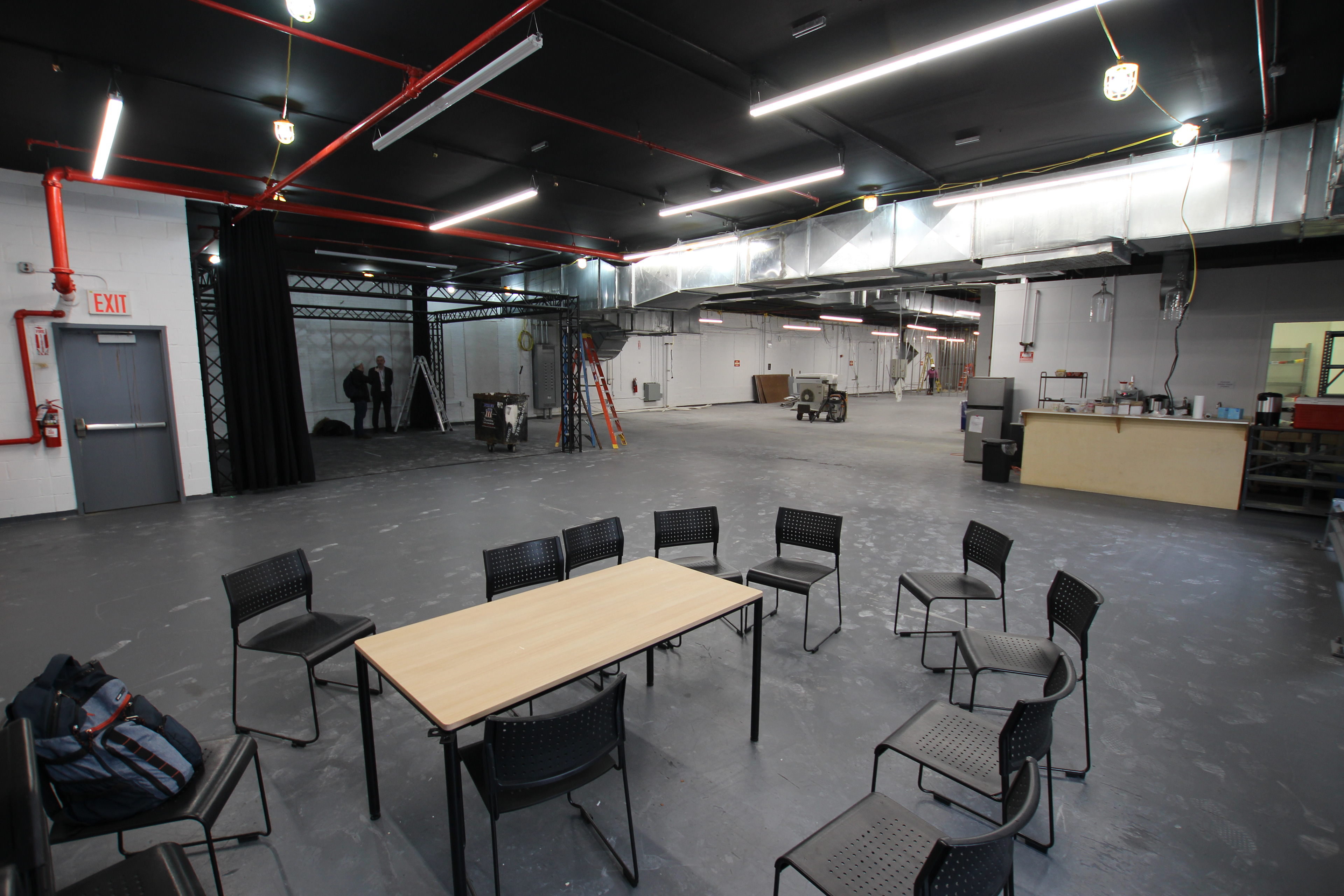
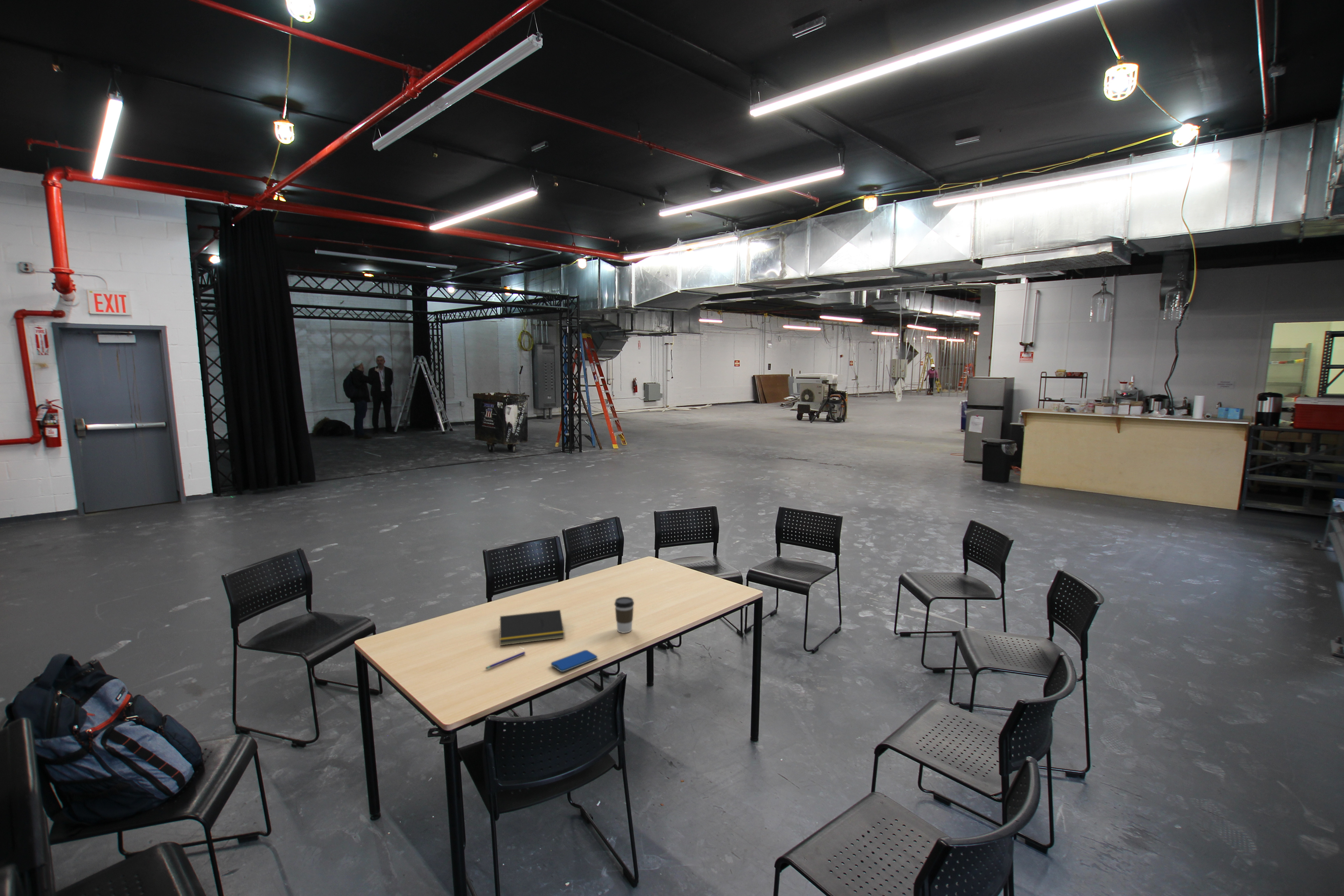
+ notepad (531, 626)
+ pen (506, 660)
+ coffee cup (624, 615)
+ smartphone (574, 660)
